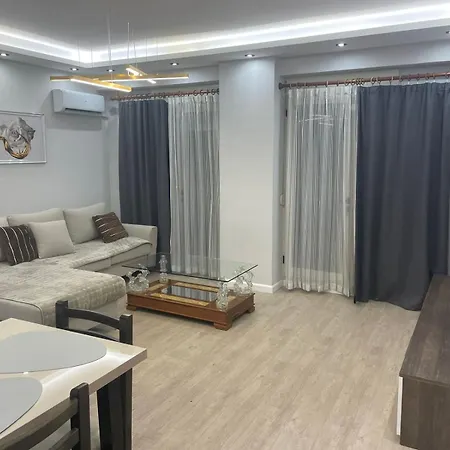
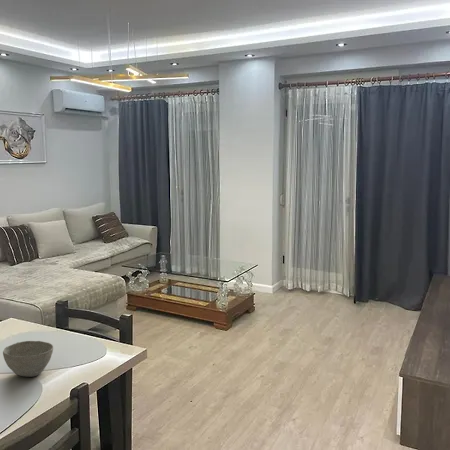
+ bowl (28, 360)
